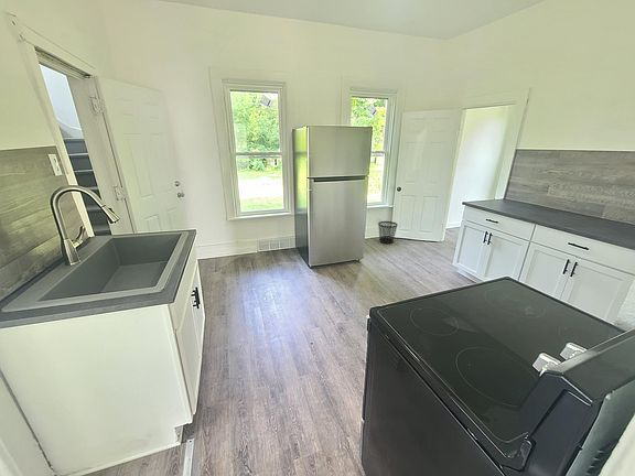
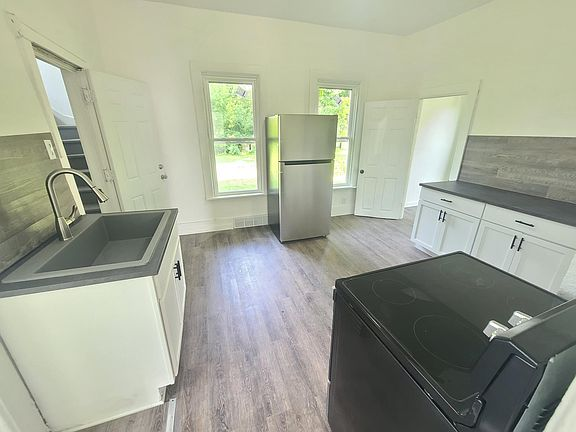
- wastebasket (386, 232)
